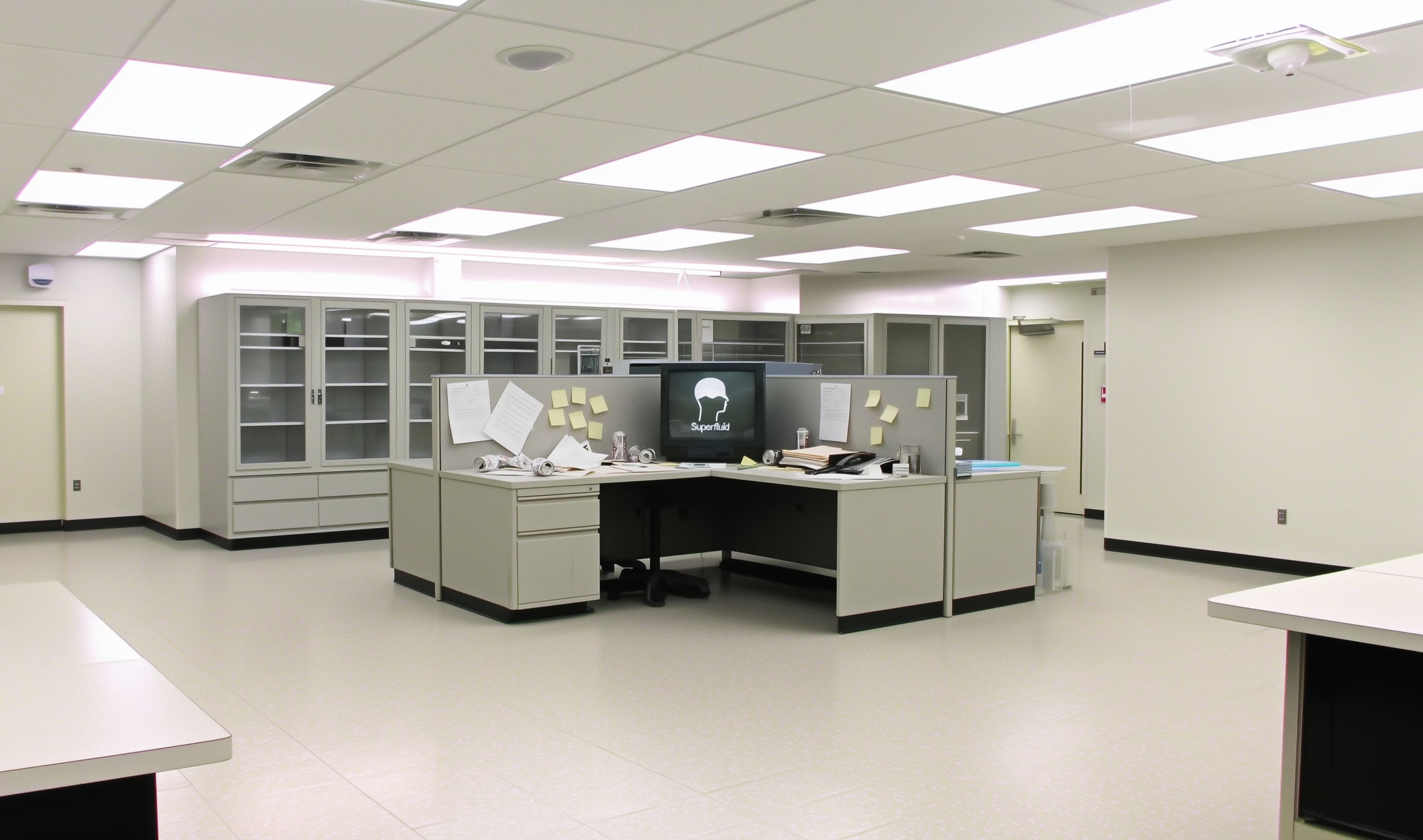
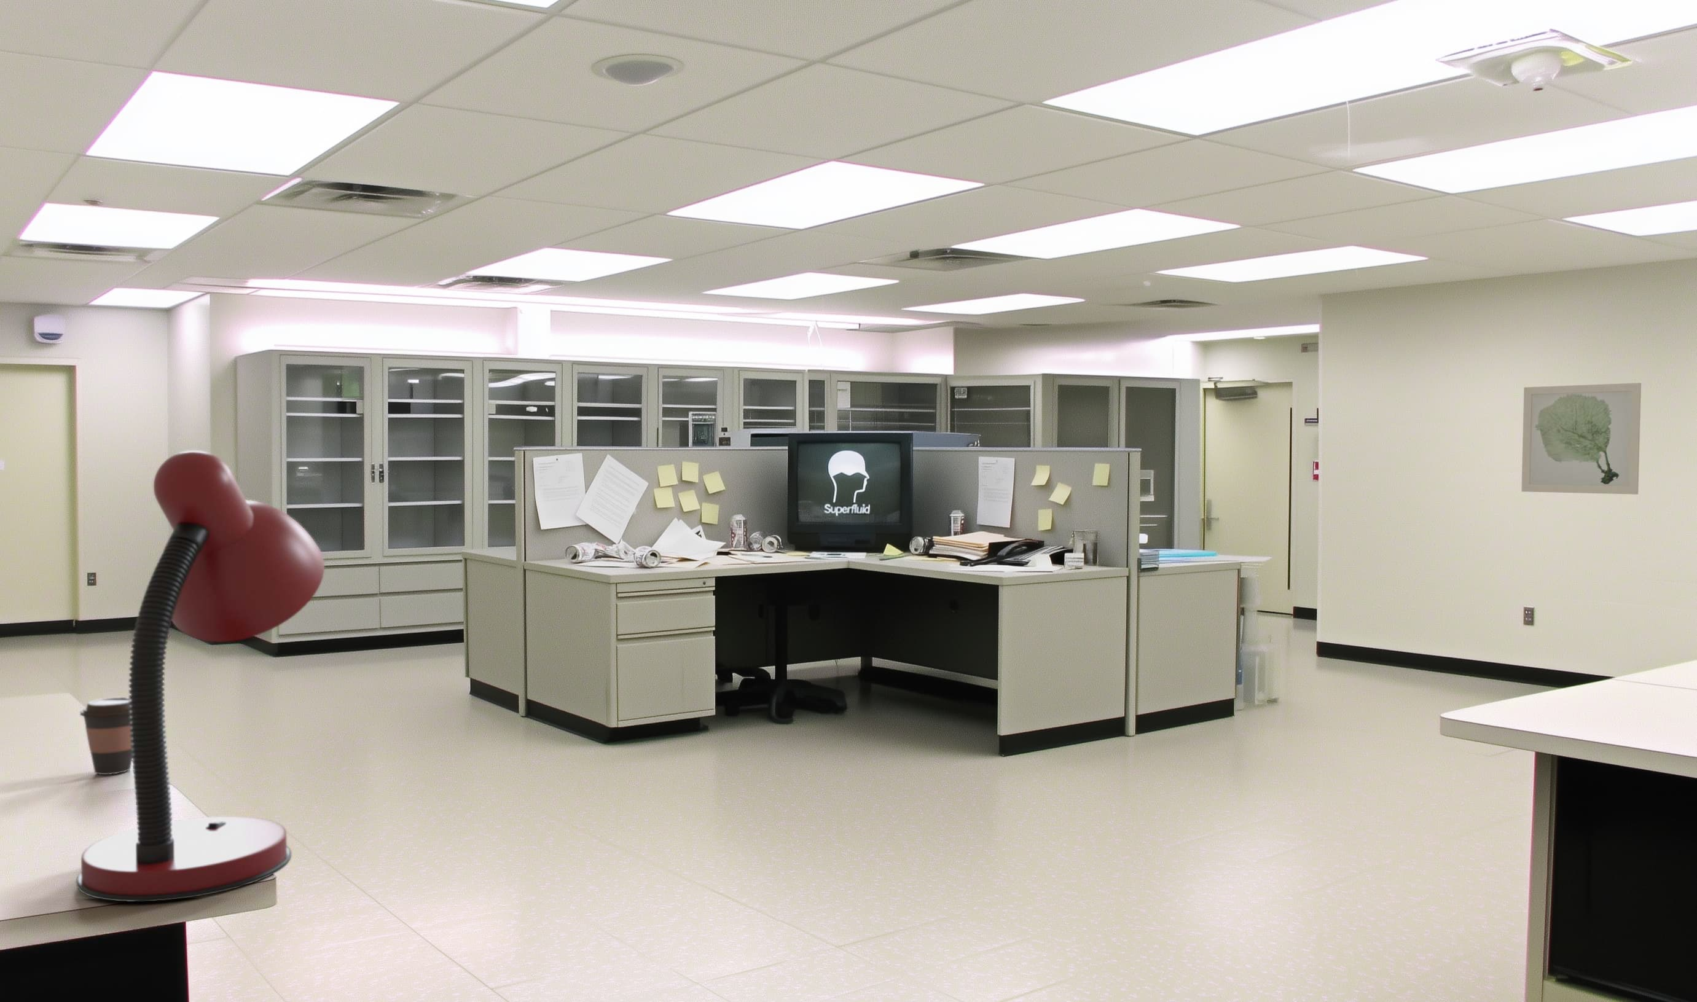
+ desk lamp (209, 641)
+ coffee cup (112, 736)
+ wall art (1579, 439)
